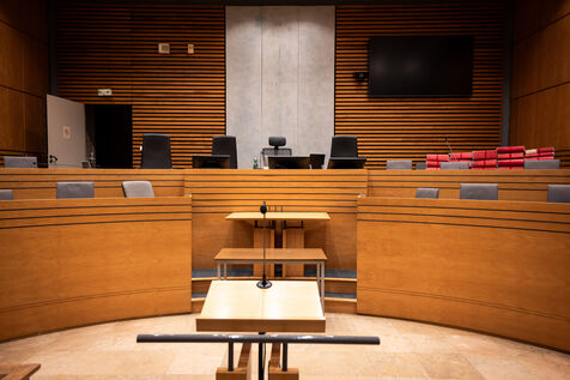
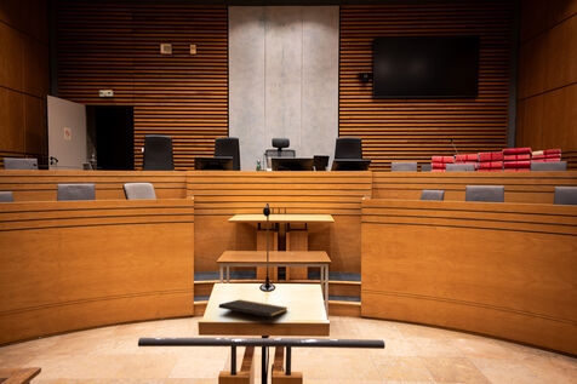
+ notepad (253, 308)
